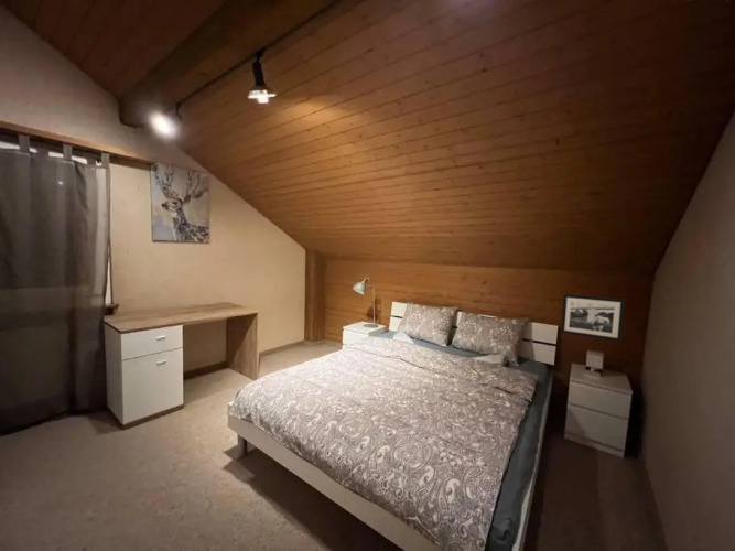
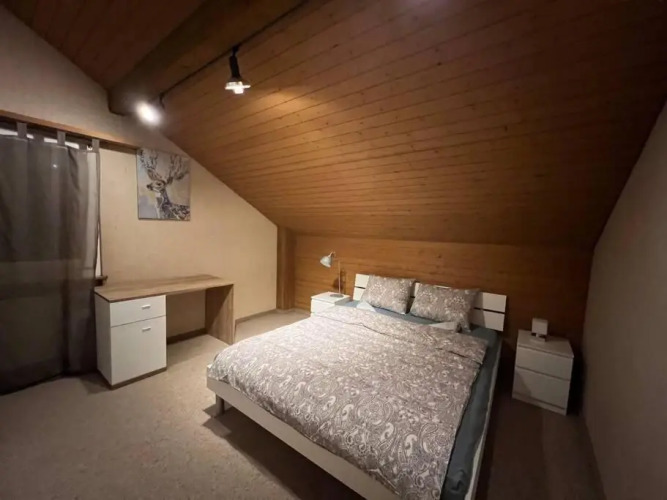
- picture frame (591, 316)
